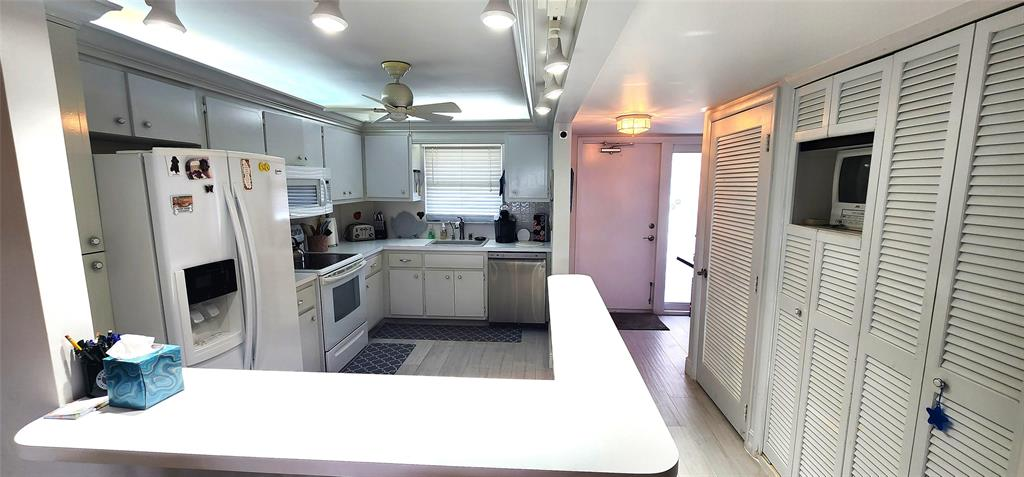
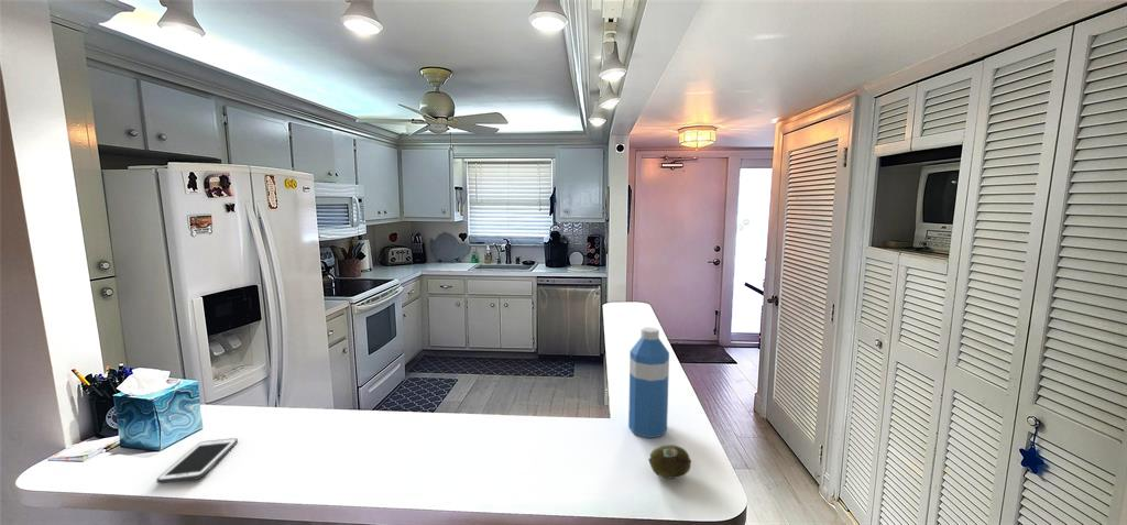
+ water bottle (648, 379)
+ fruit (669, 461)
+ cell phone (200, 459)
